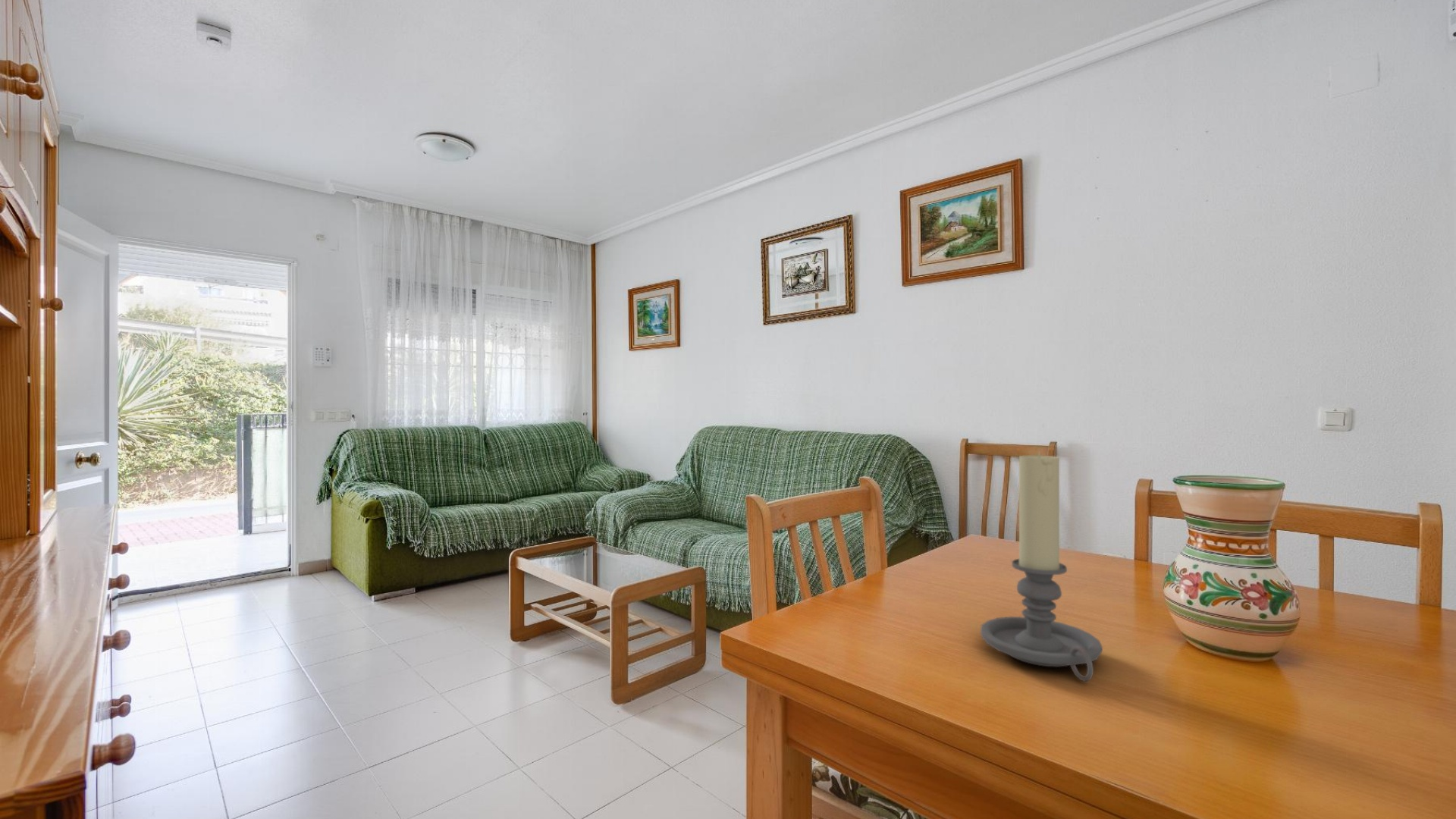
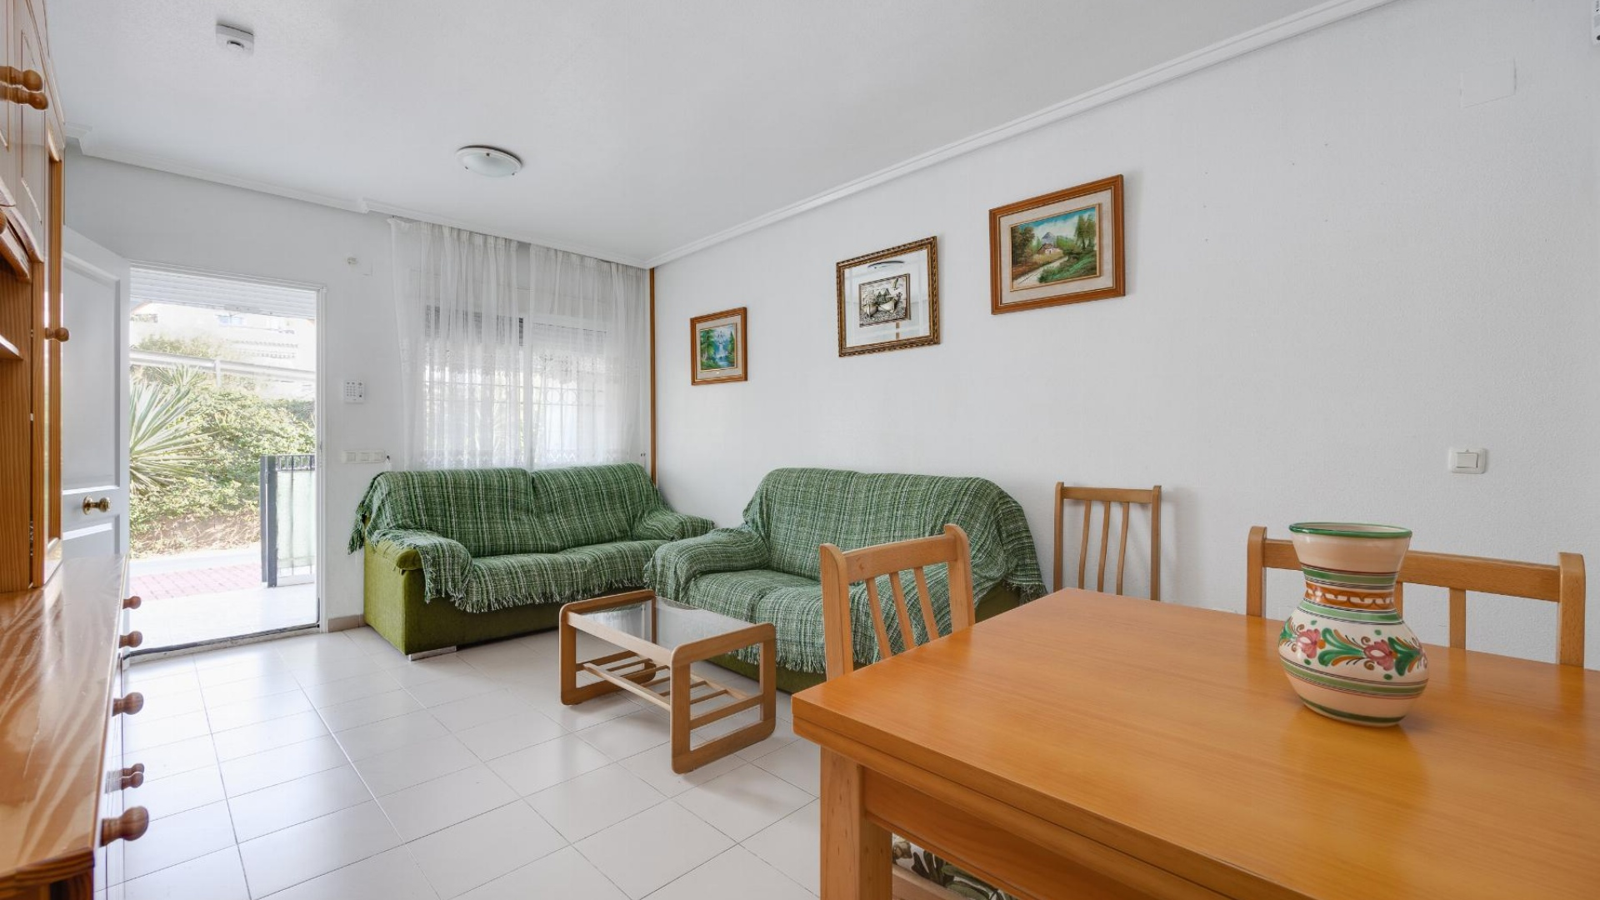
- candle holder (1045, 555)
